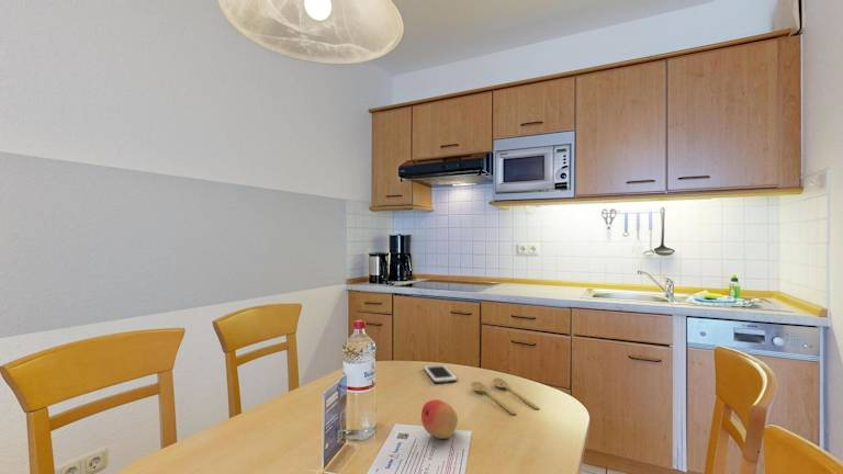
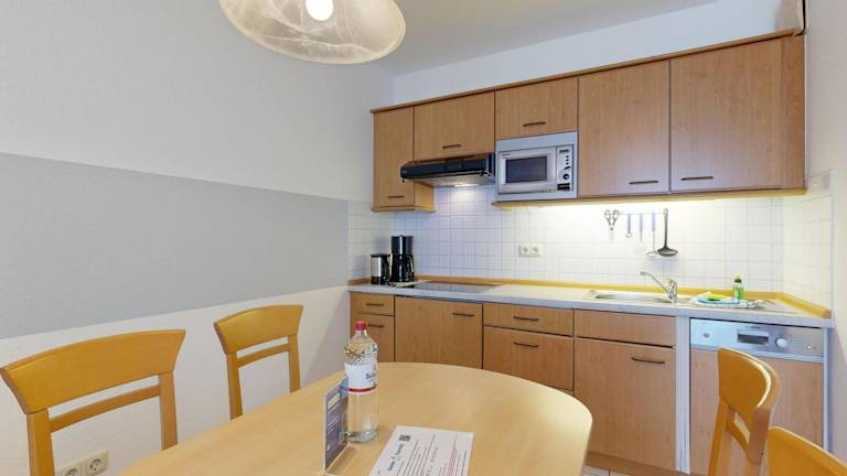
- cell phone (439, 373)
- spoon (508, 388)
- fruit (438, 418)
